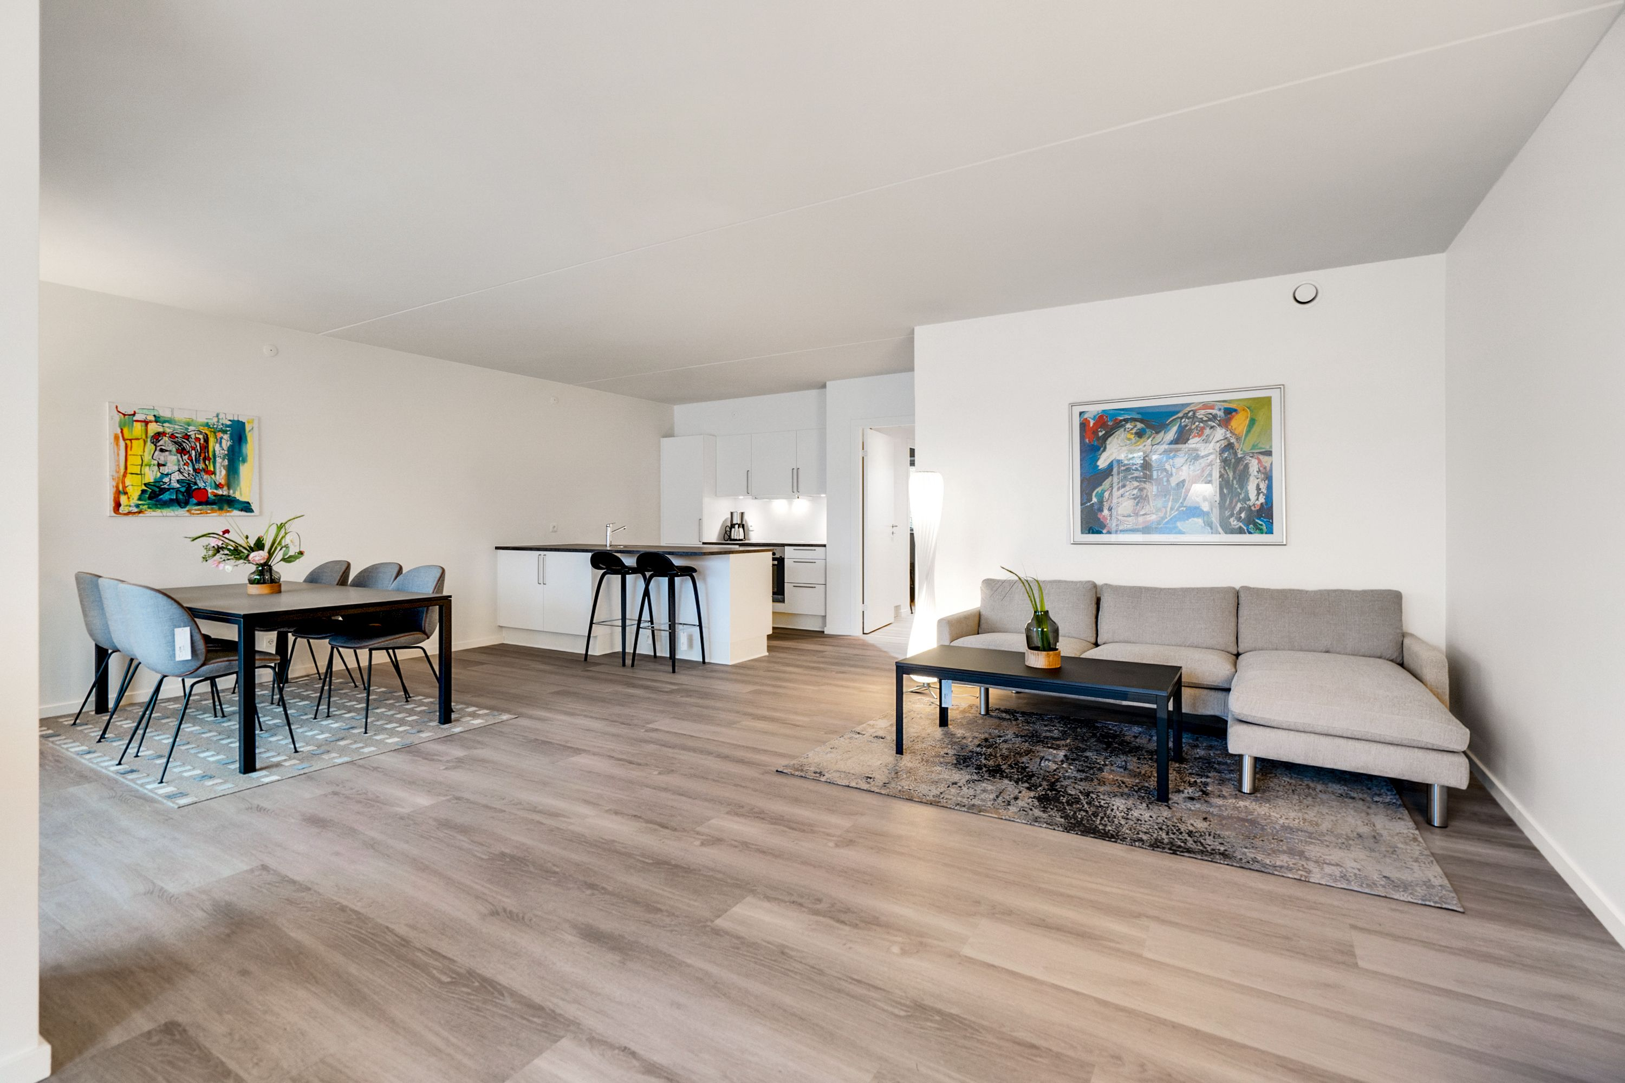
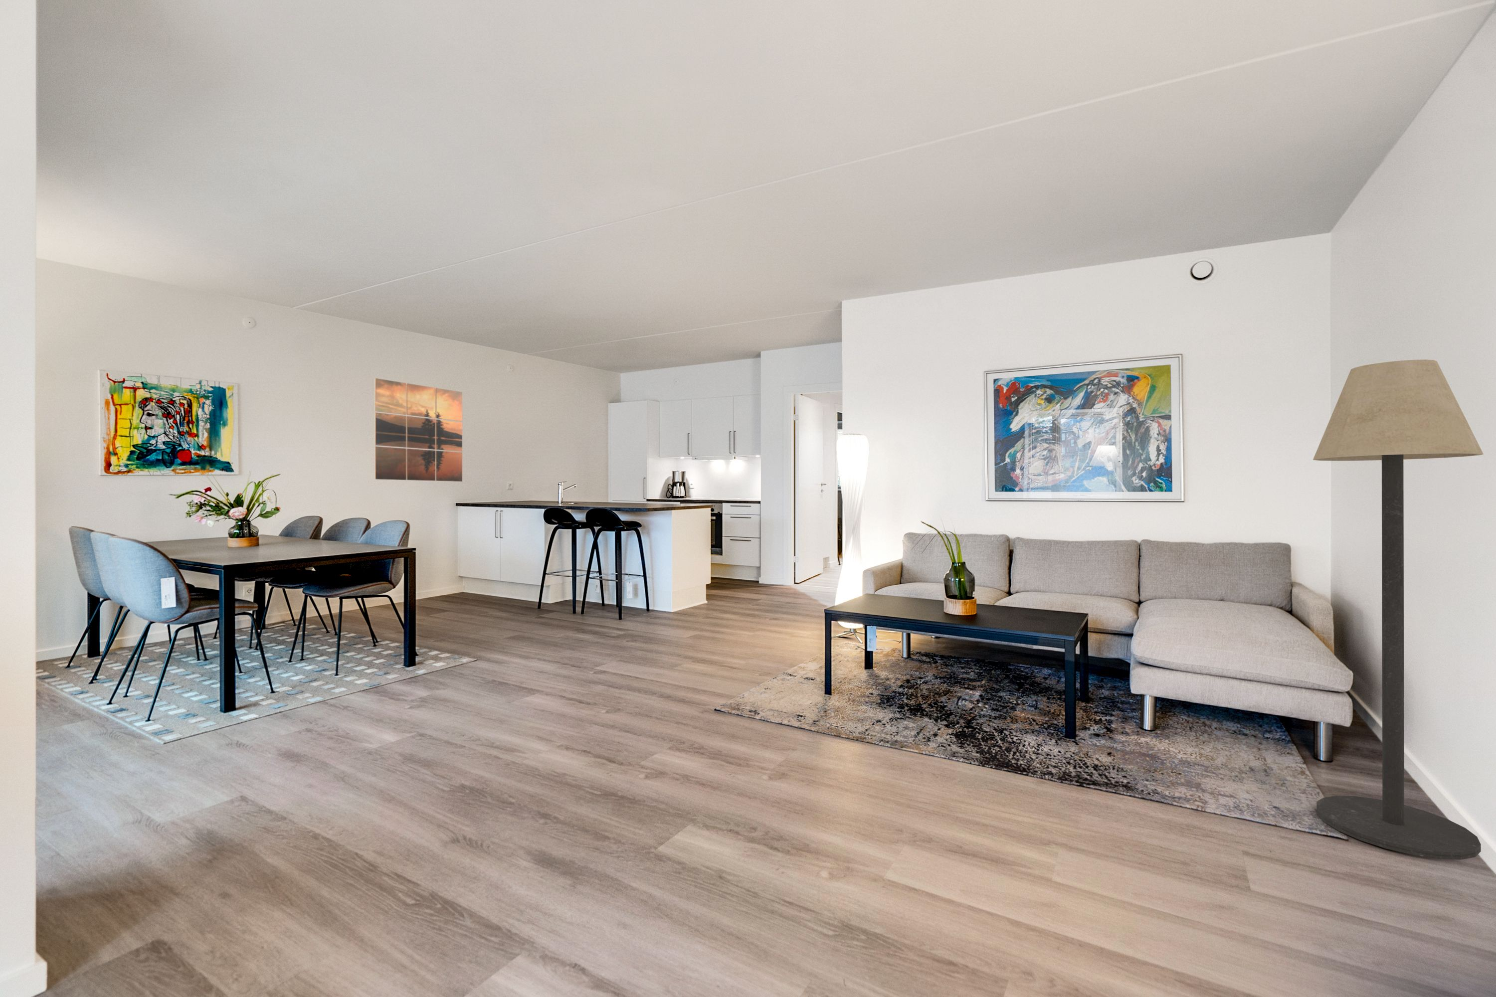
+ floor lamp (1392, 596)
+ wall art (421, 433)
